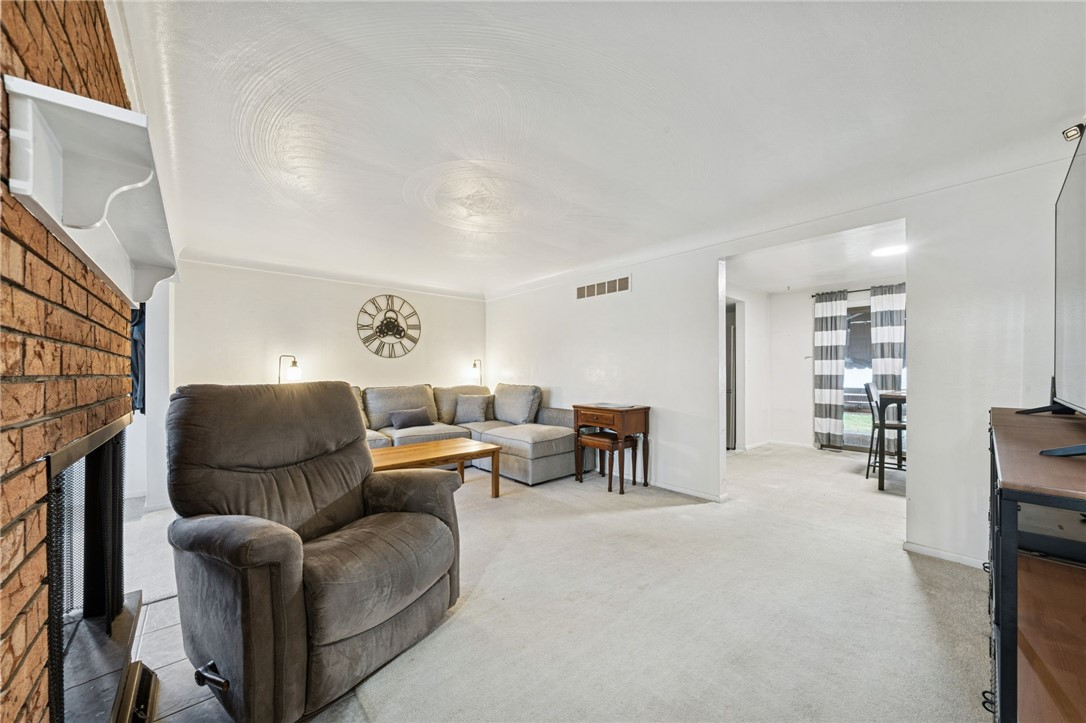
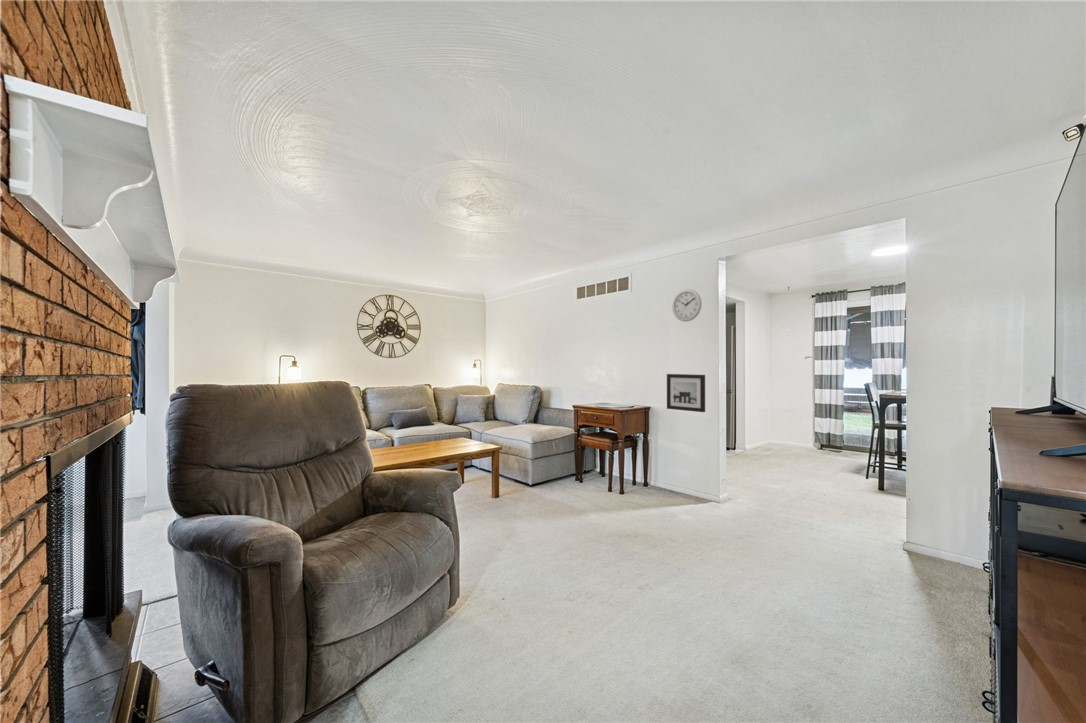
+ wall art (685, 392)
+ wall clock (686, 305)
